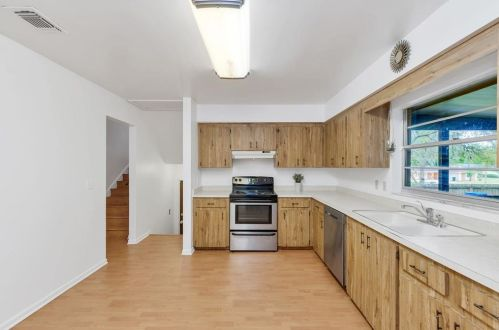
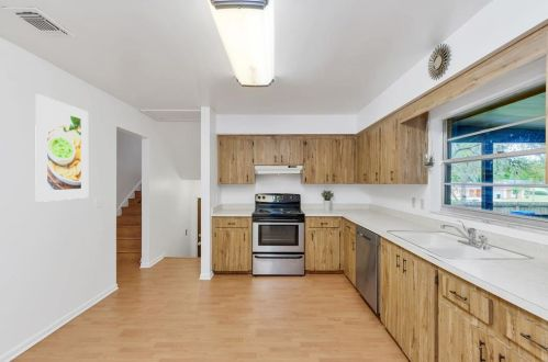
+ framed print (65, 151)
